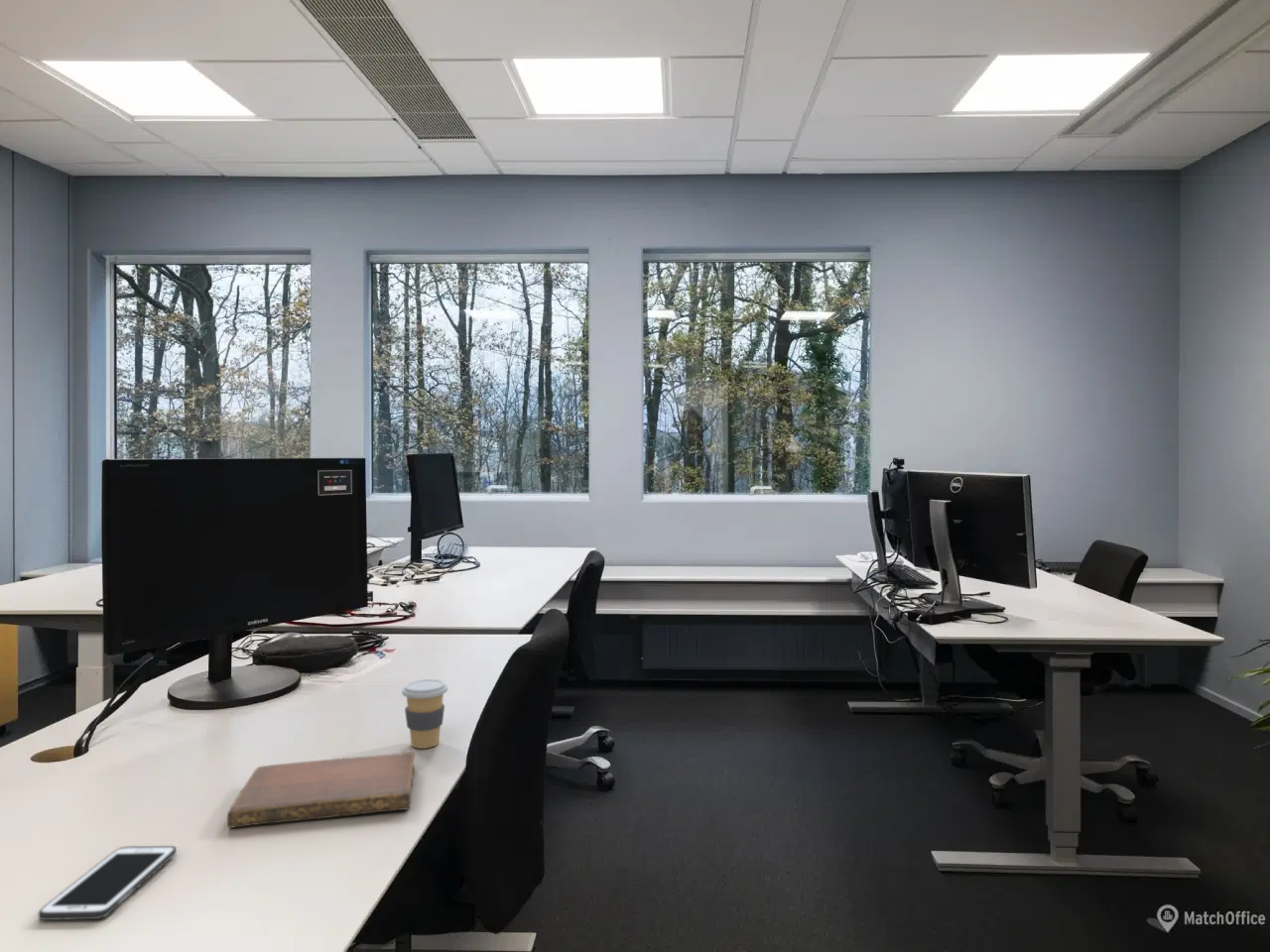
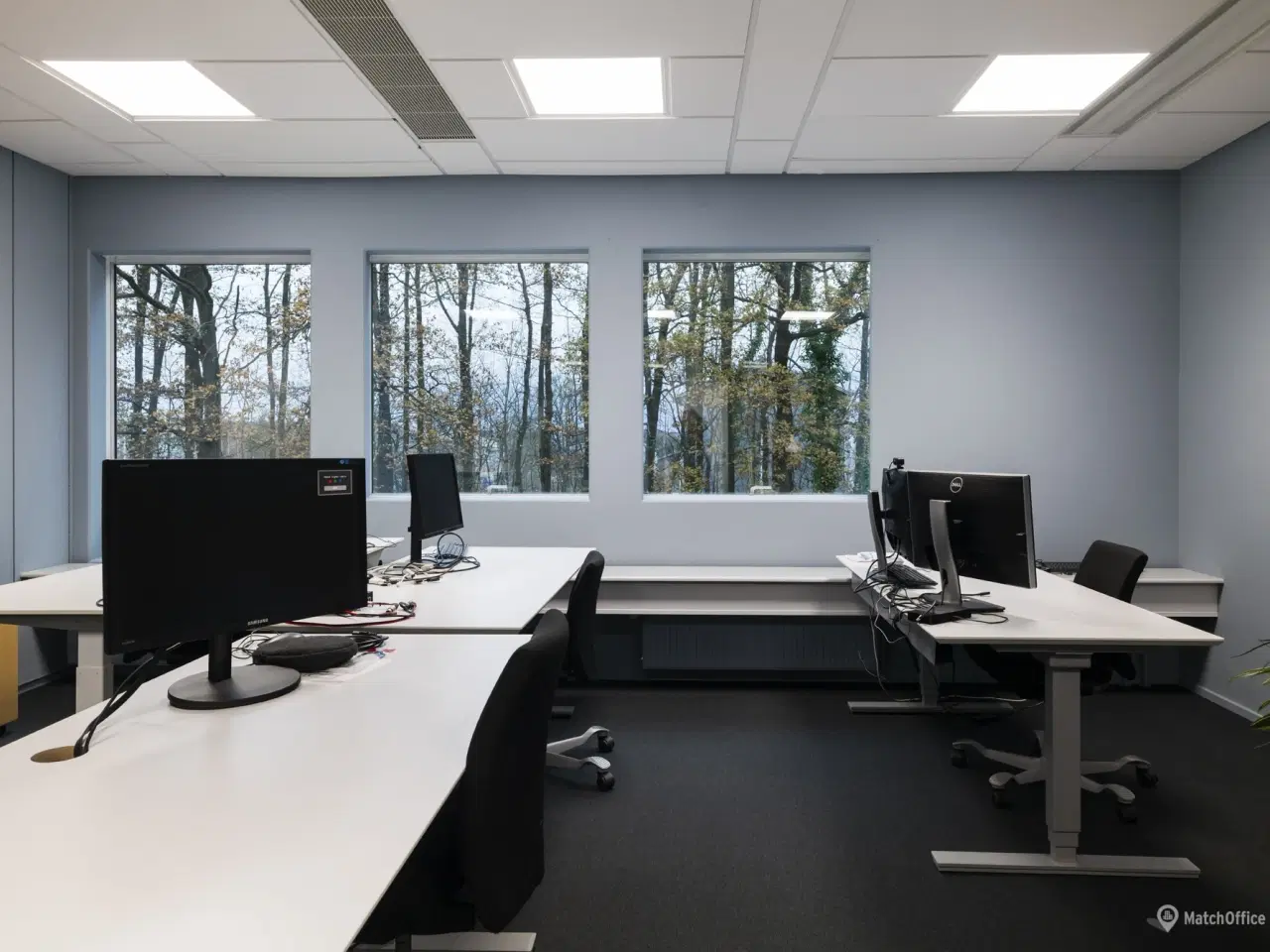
- notebook (329, 786)
- cell phone (112, 880)
- coffee cup (425, 714)
